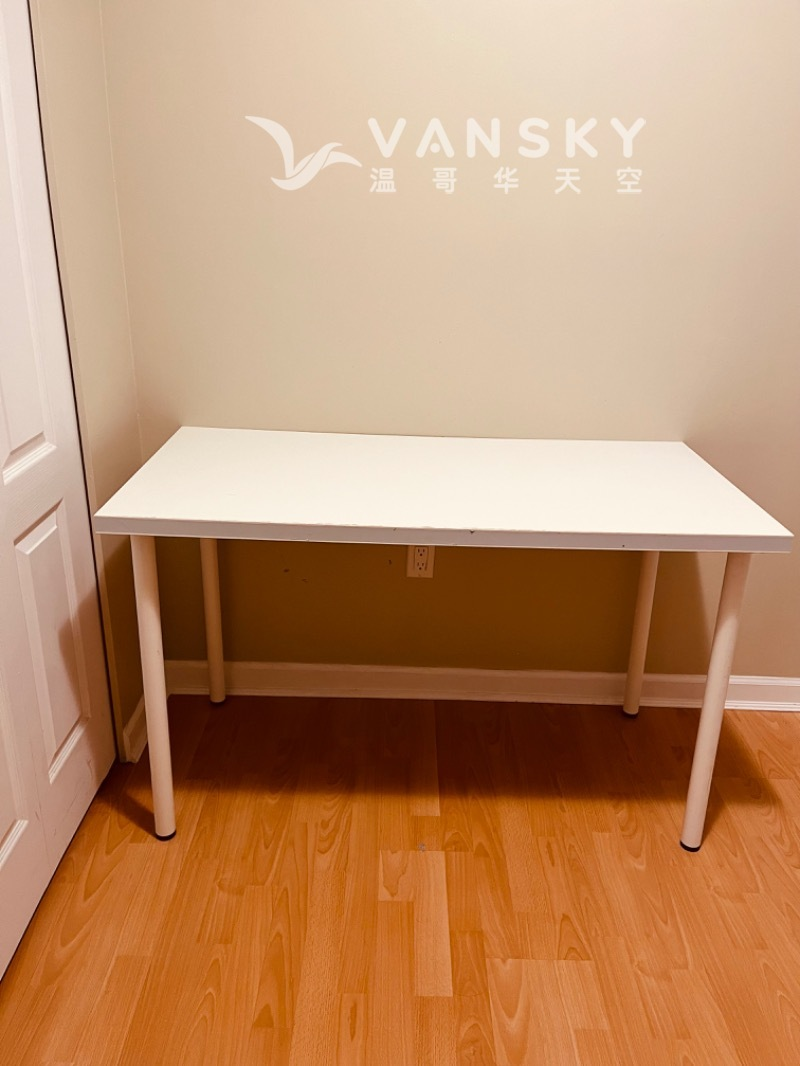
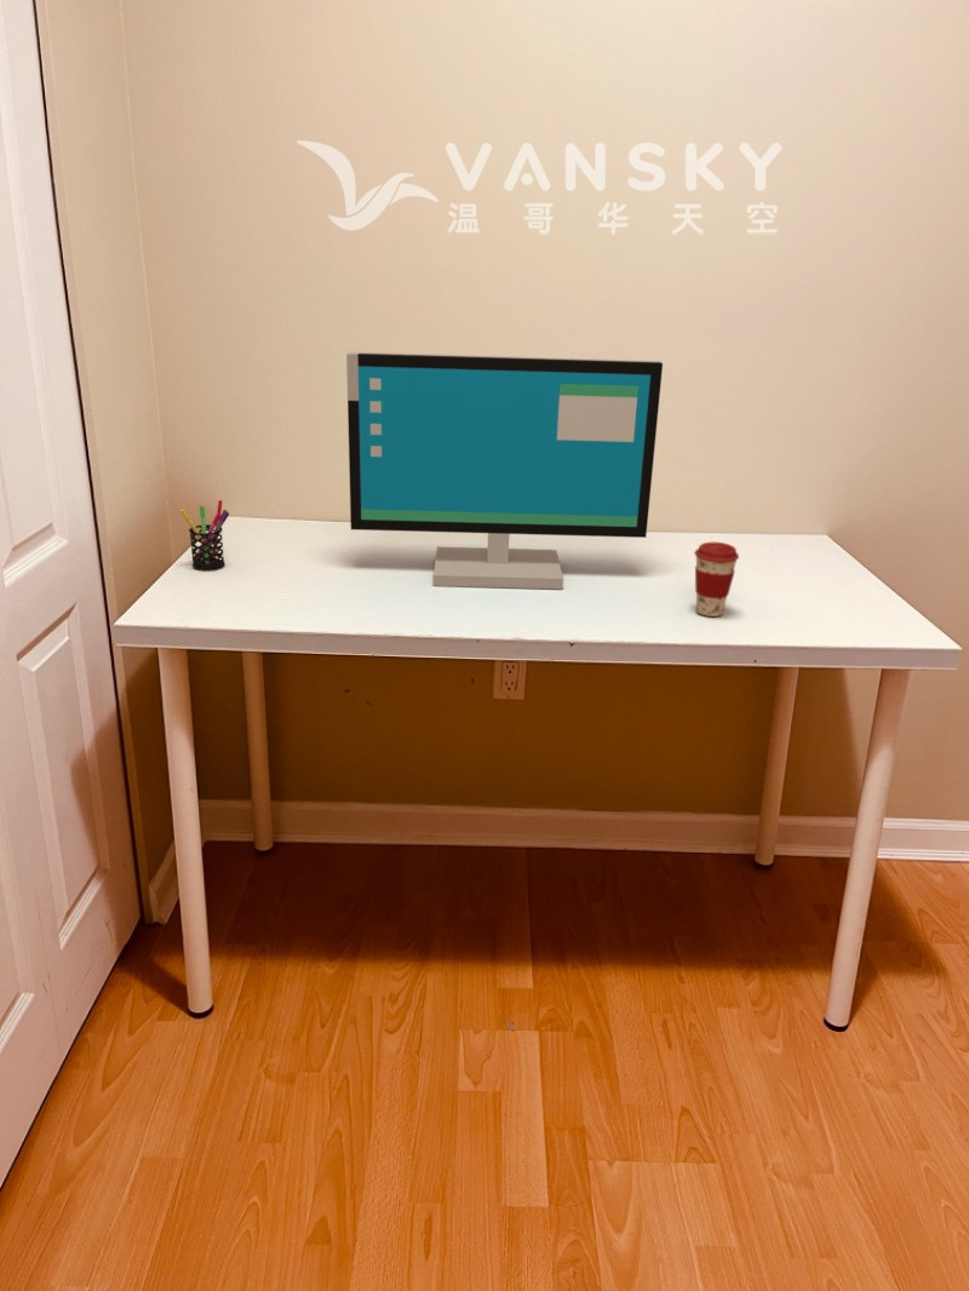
+ pen holder (207, 532)
+ coffee cup (712, 579)
+ computer monitor (500, 469)
